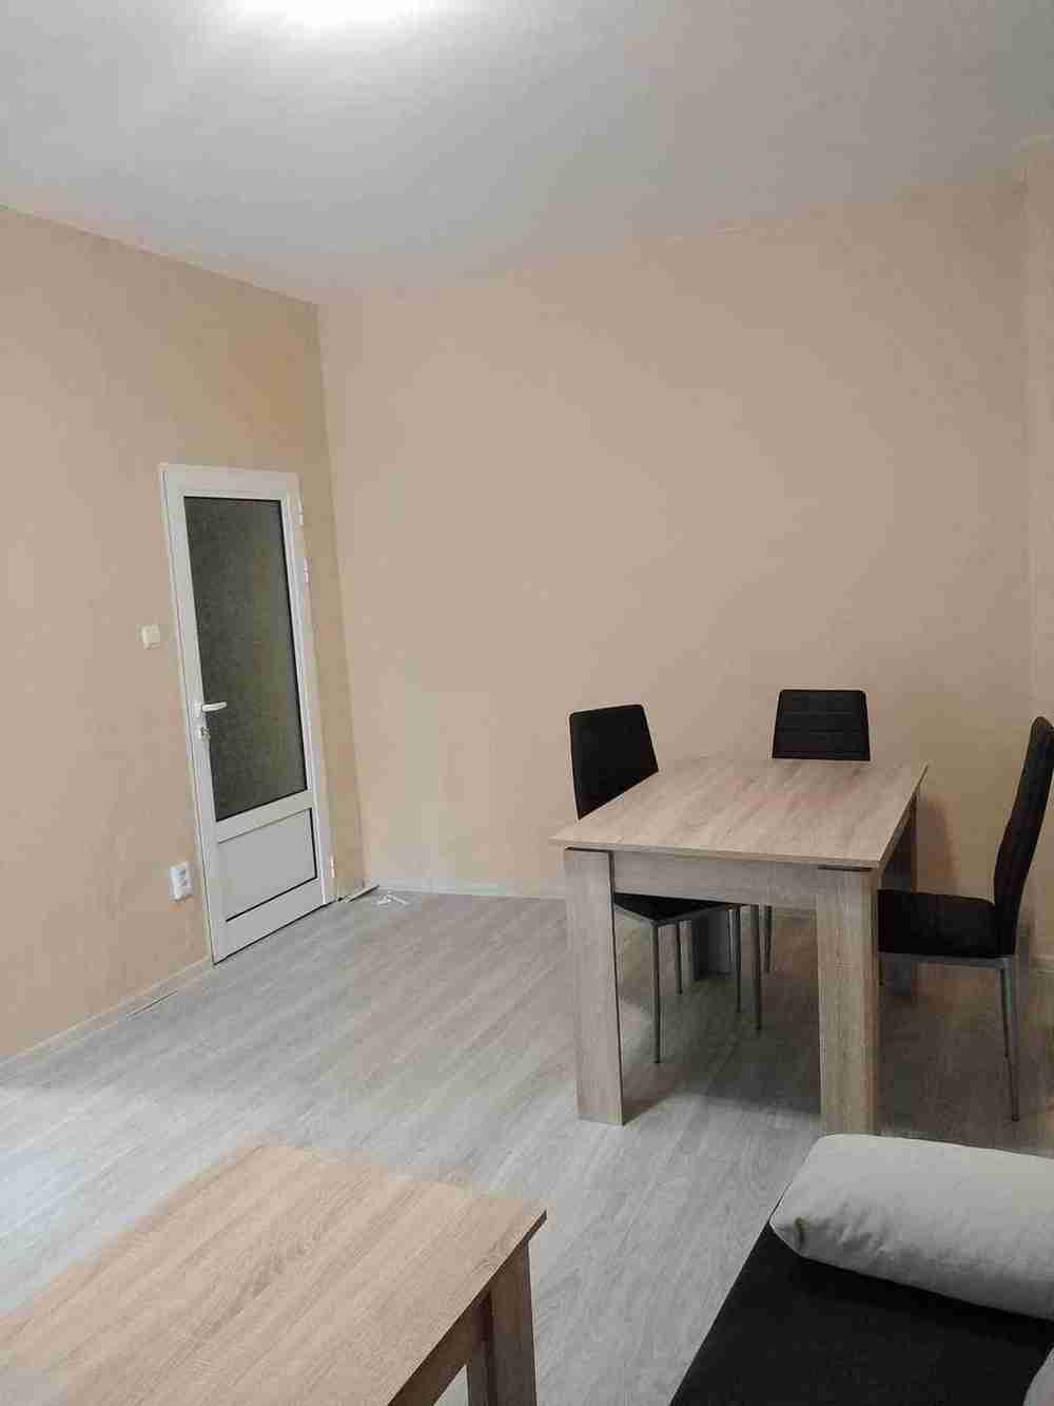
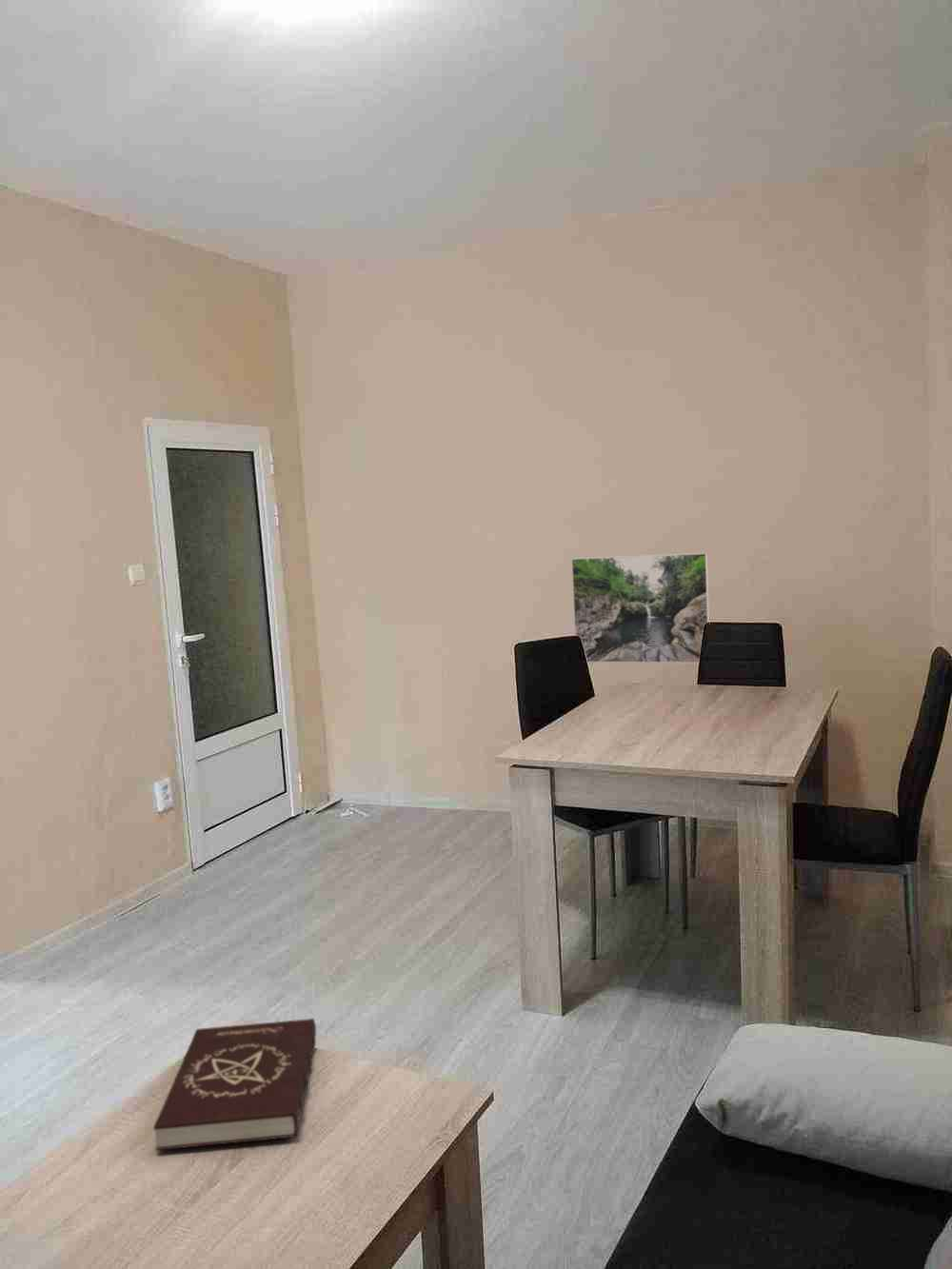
+ book (244, 1078)
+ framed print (639, 609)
